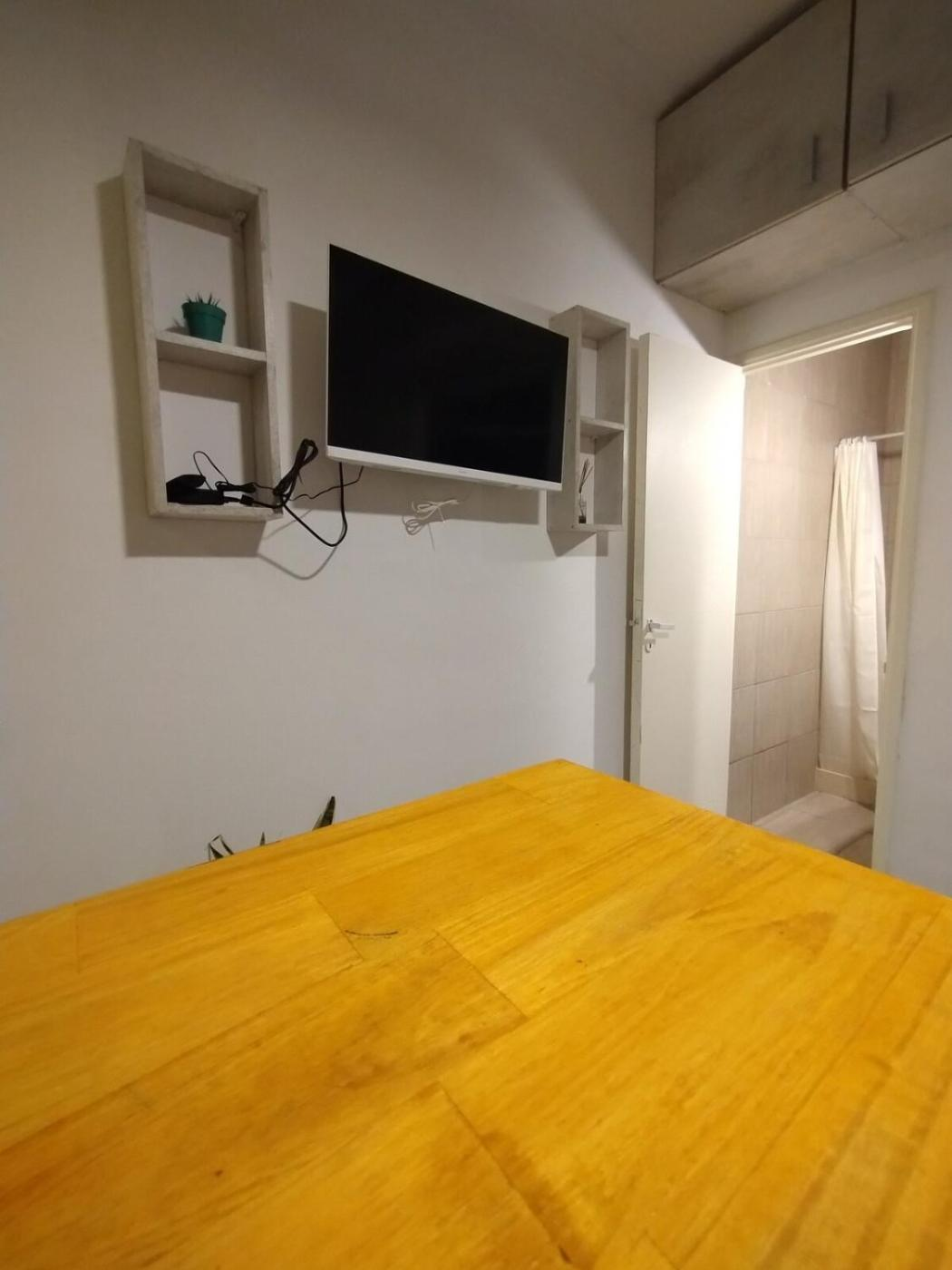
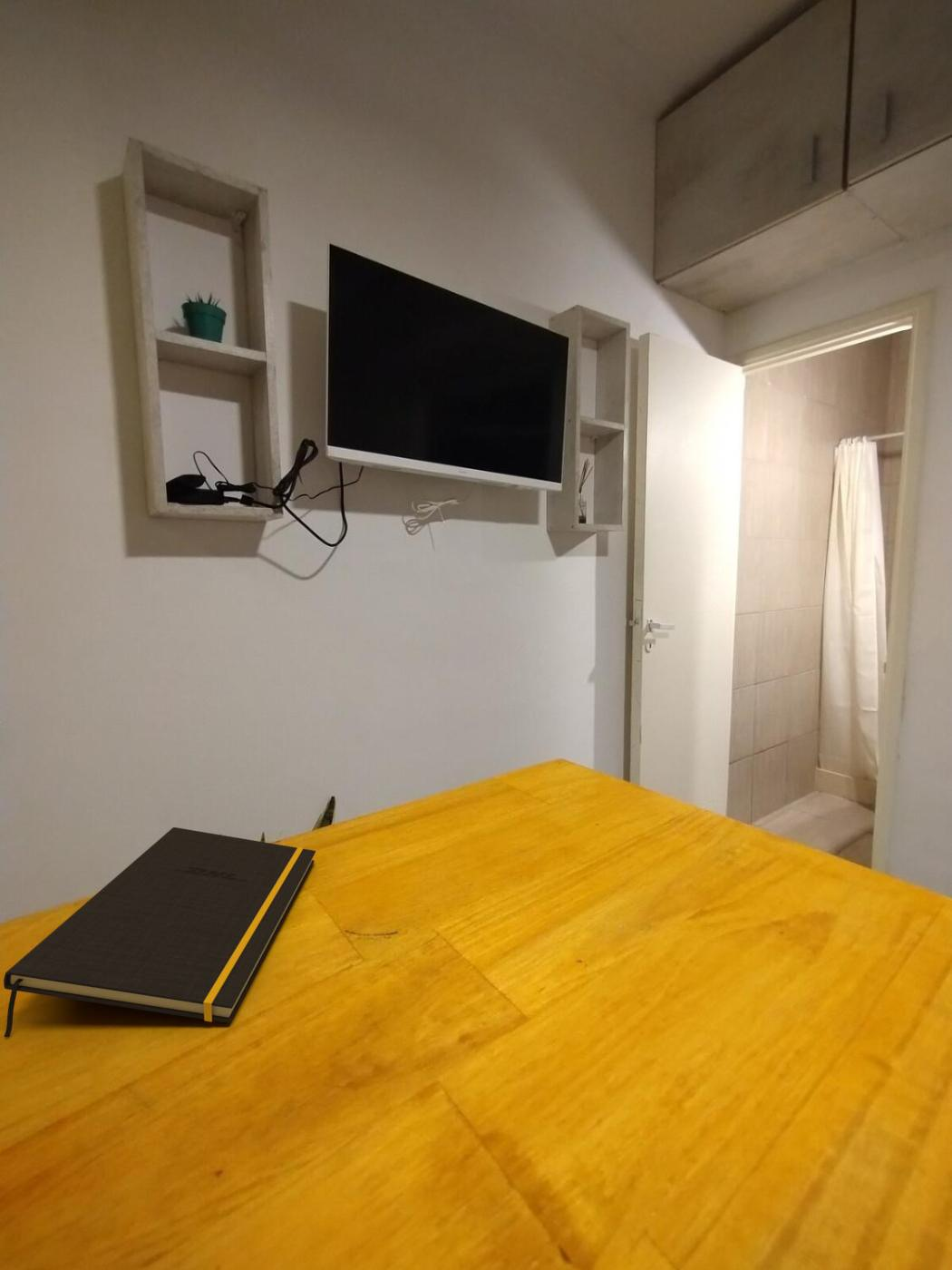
+ notepad (195, 904)
